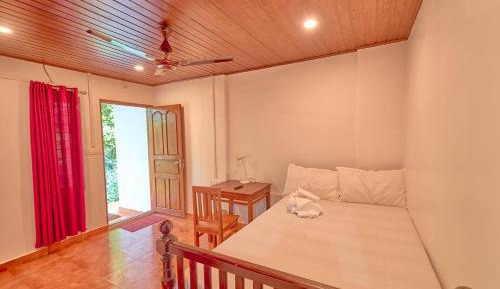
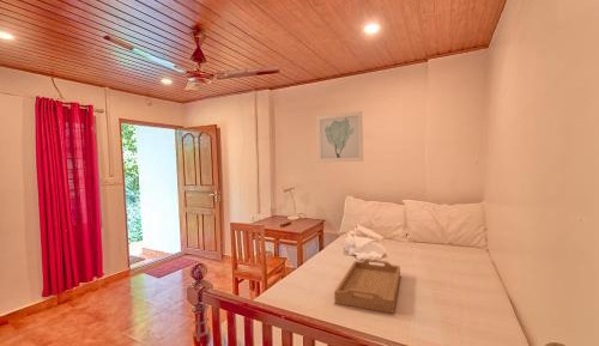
+ wall art (338, 138)
+ serving tray (370, 280)
